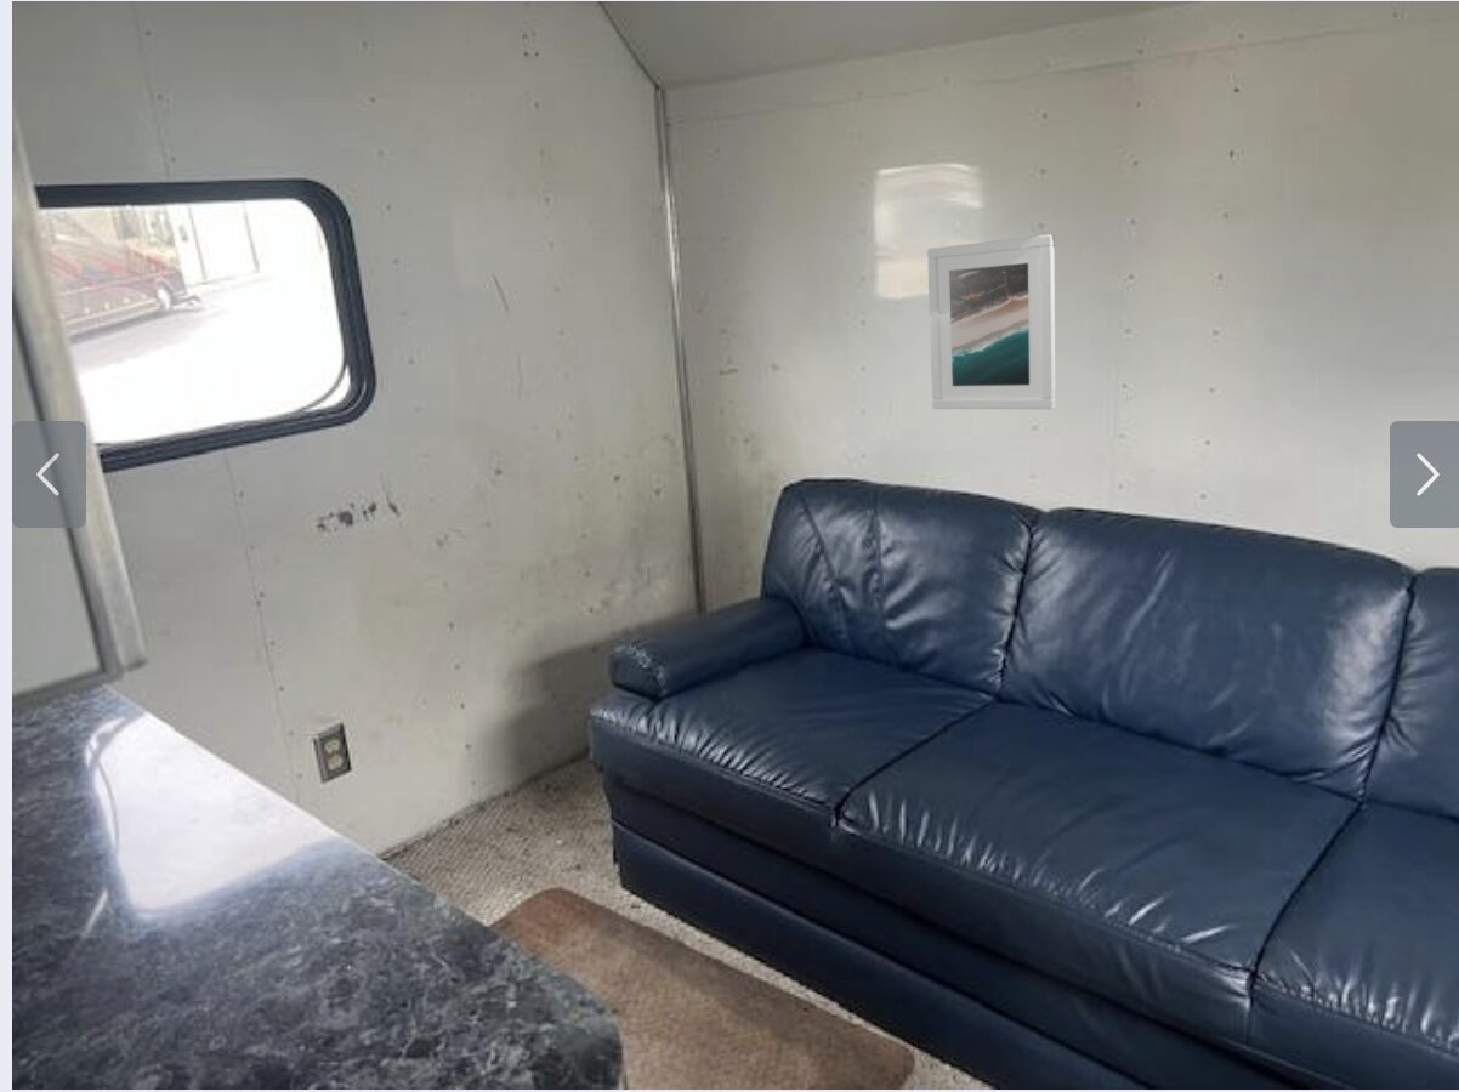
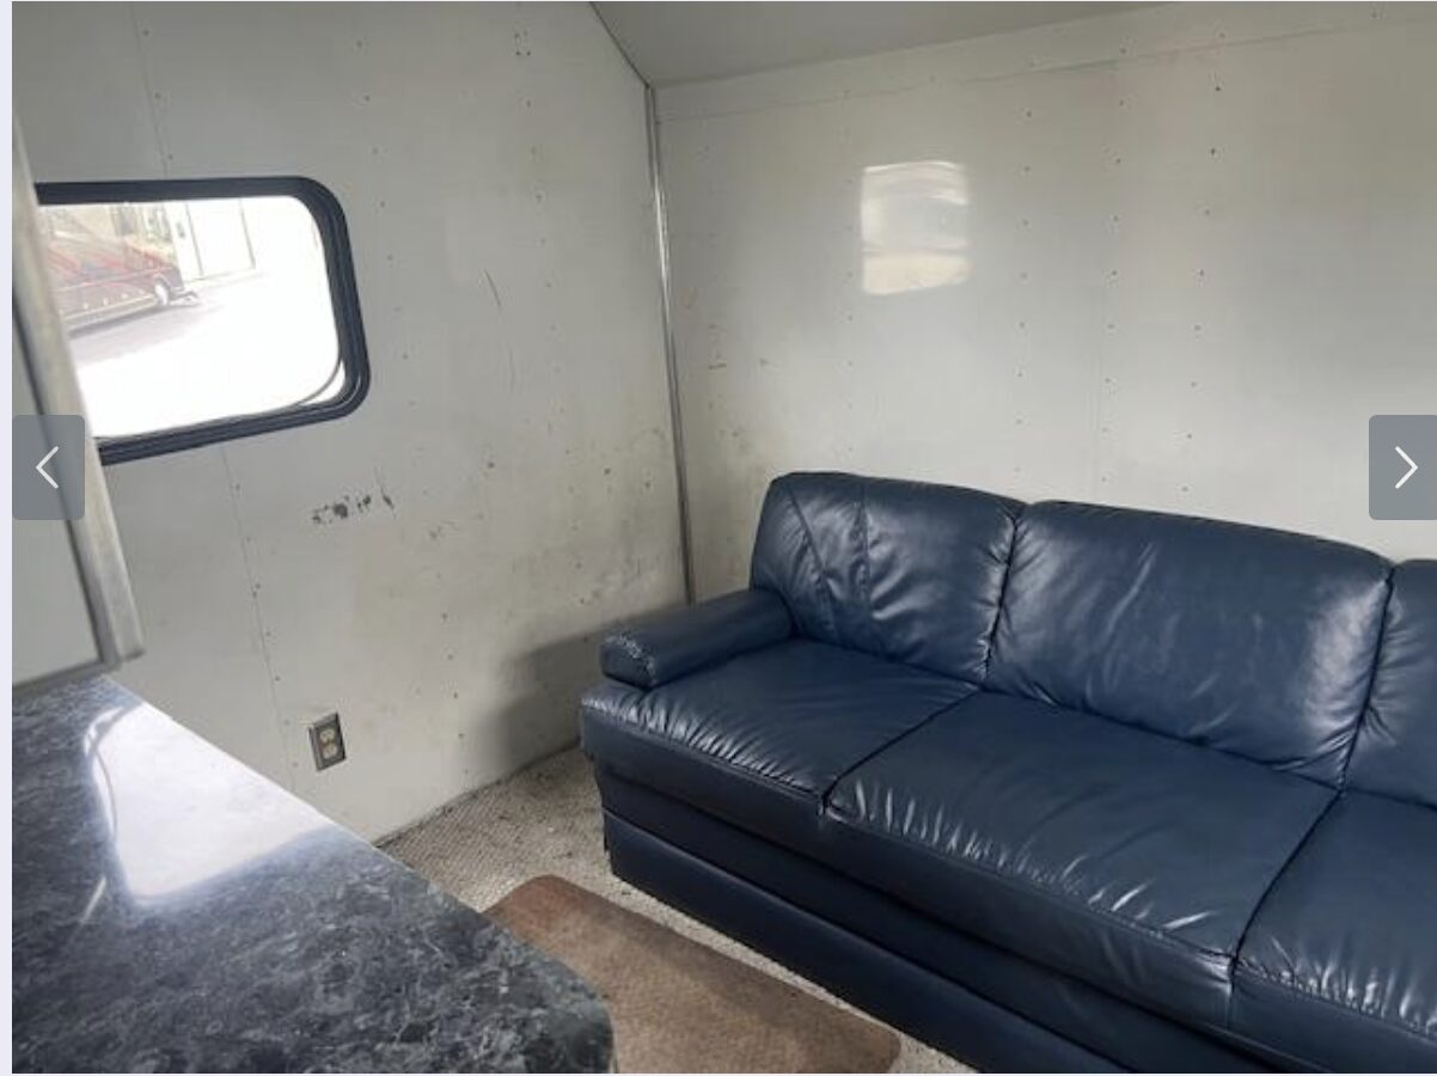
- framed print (989, 326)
